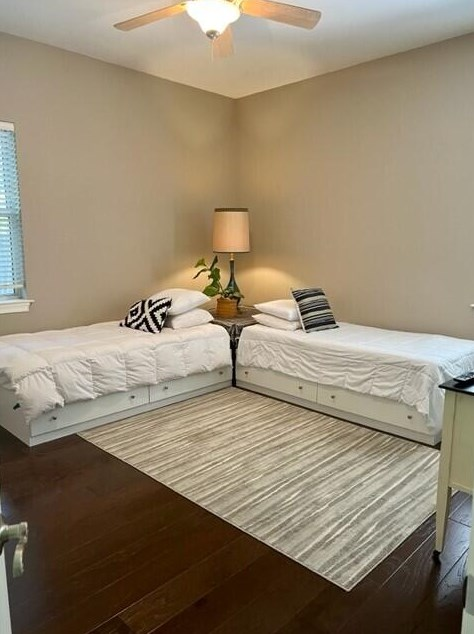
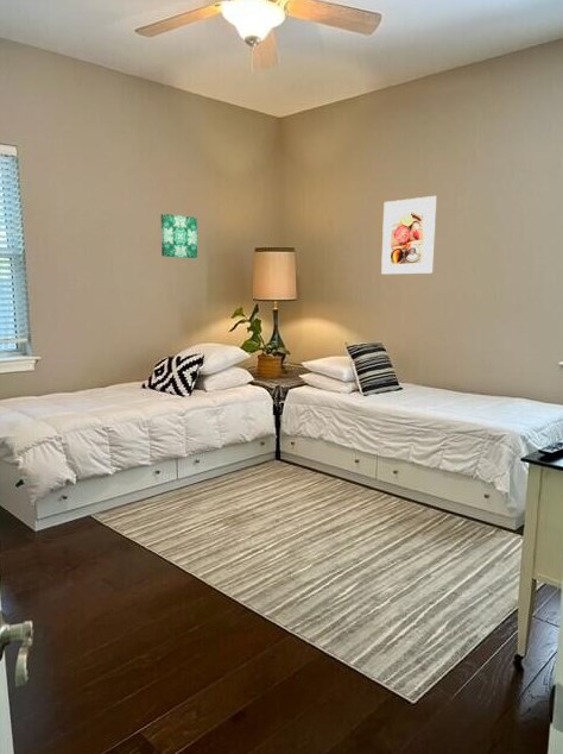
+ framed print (407, 237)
+ wall art (179, 235)
